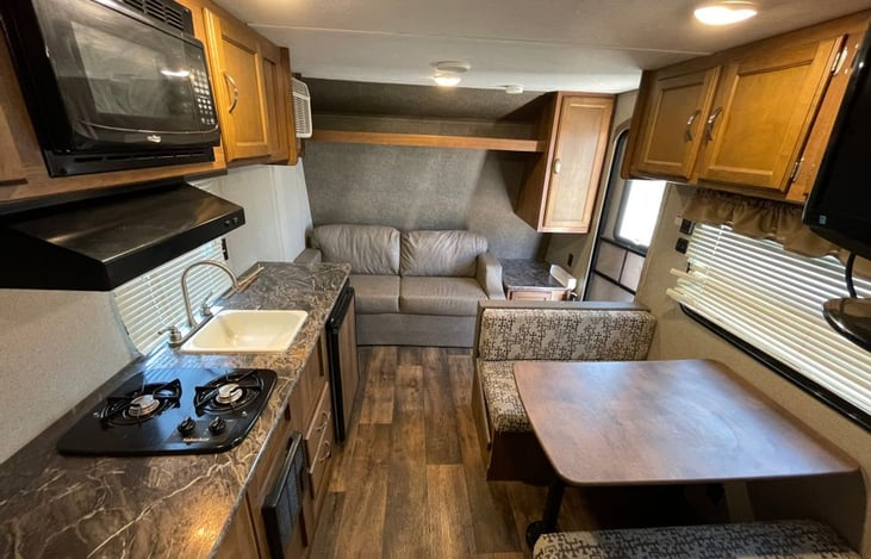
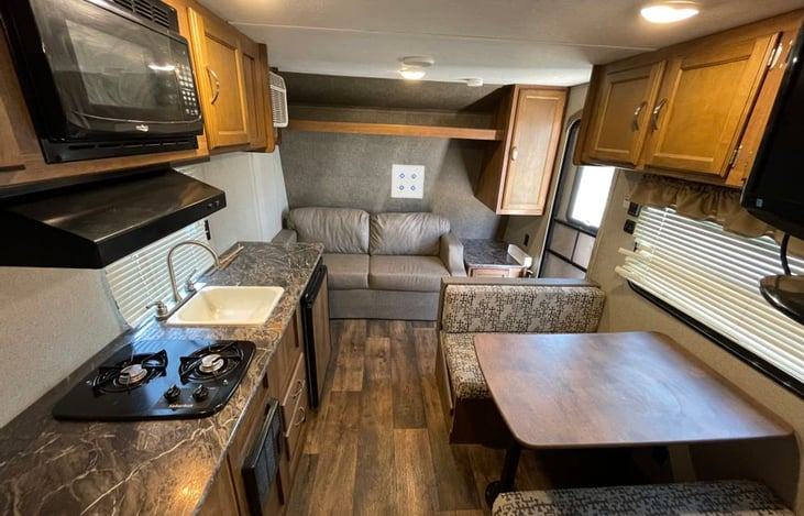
+ wall art (407, 182)
